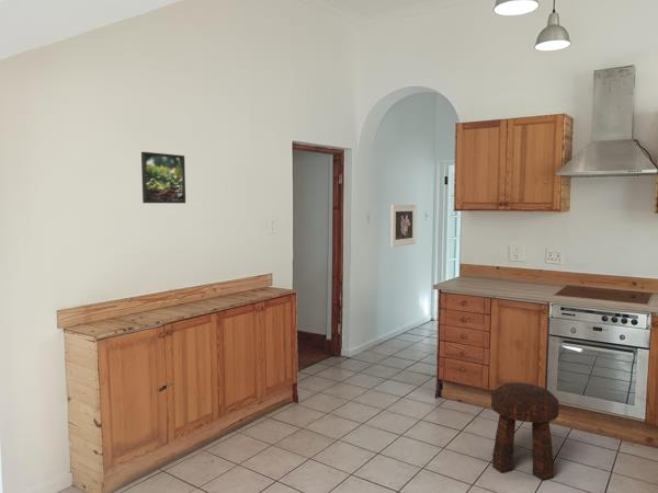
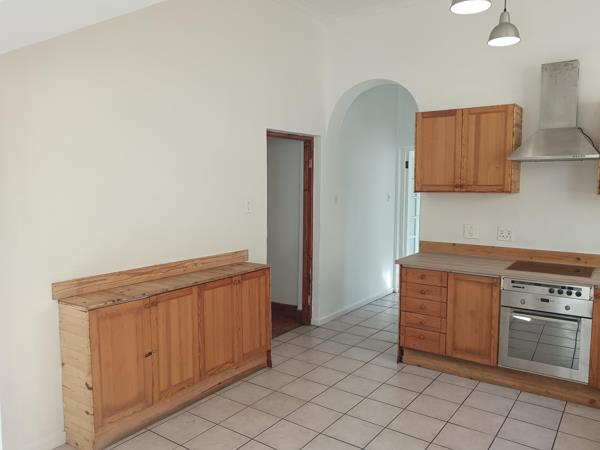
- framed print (404, 225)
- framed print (163, 179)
- stool (523, 421)
